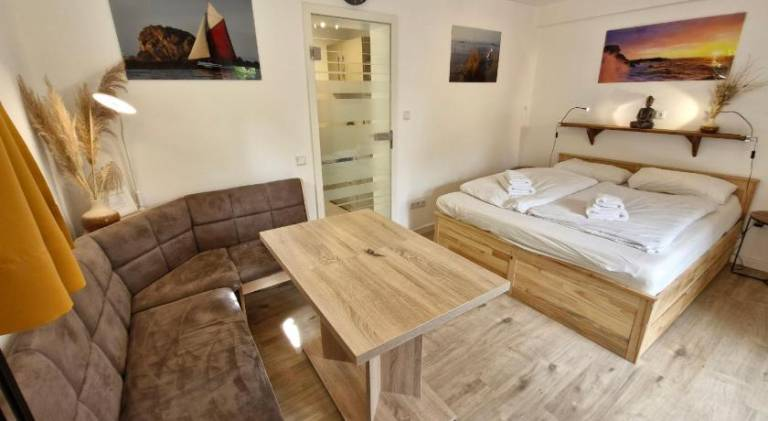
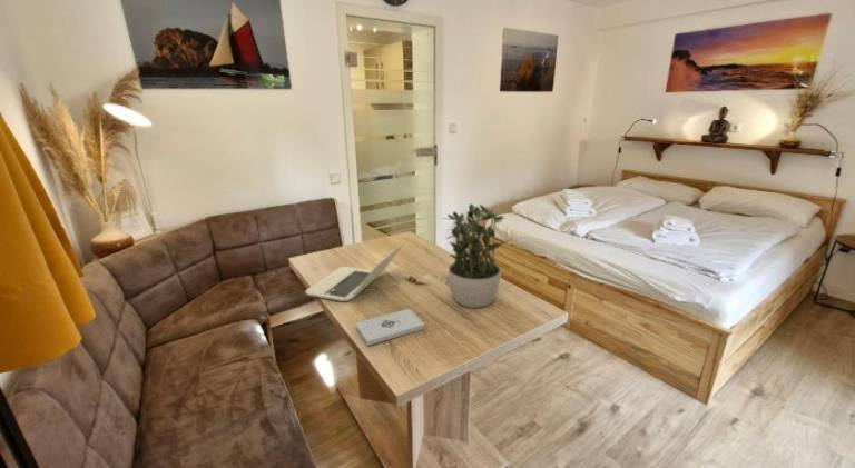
+ potted plant (471, 252)
+ notepad (390, 326)
+ laptop (356, 268)
